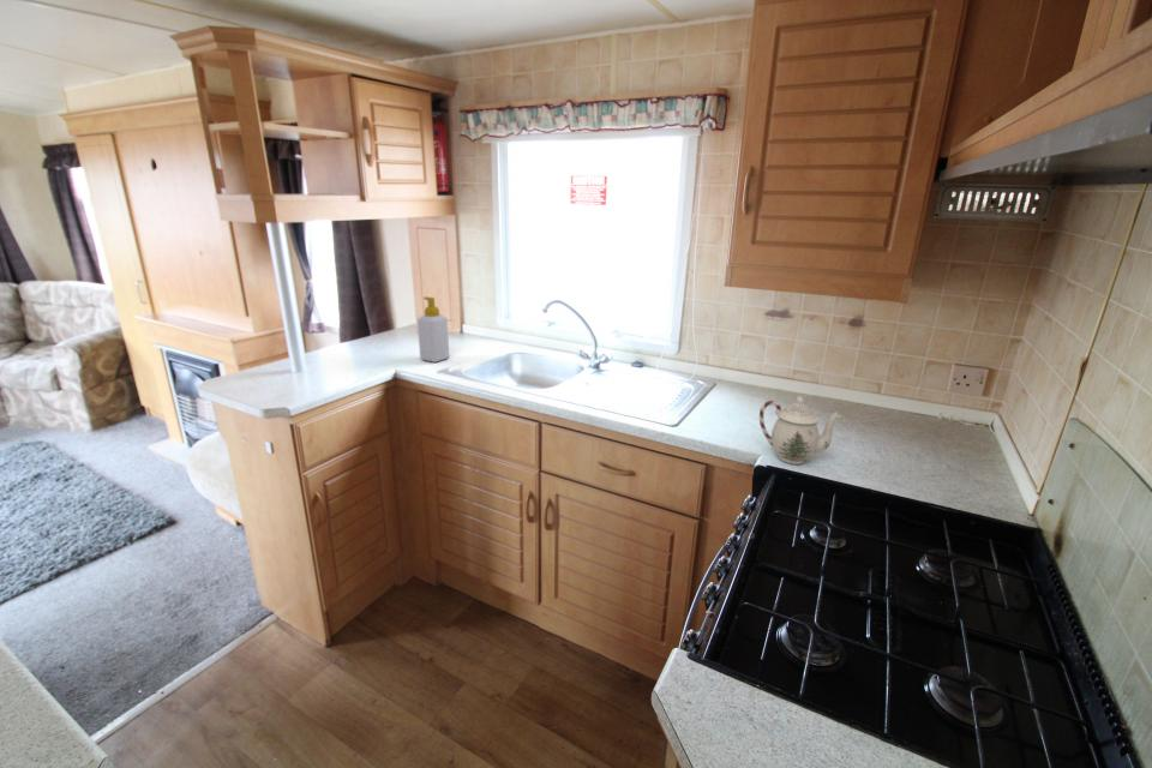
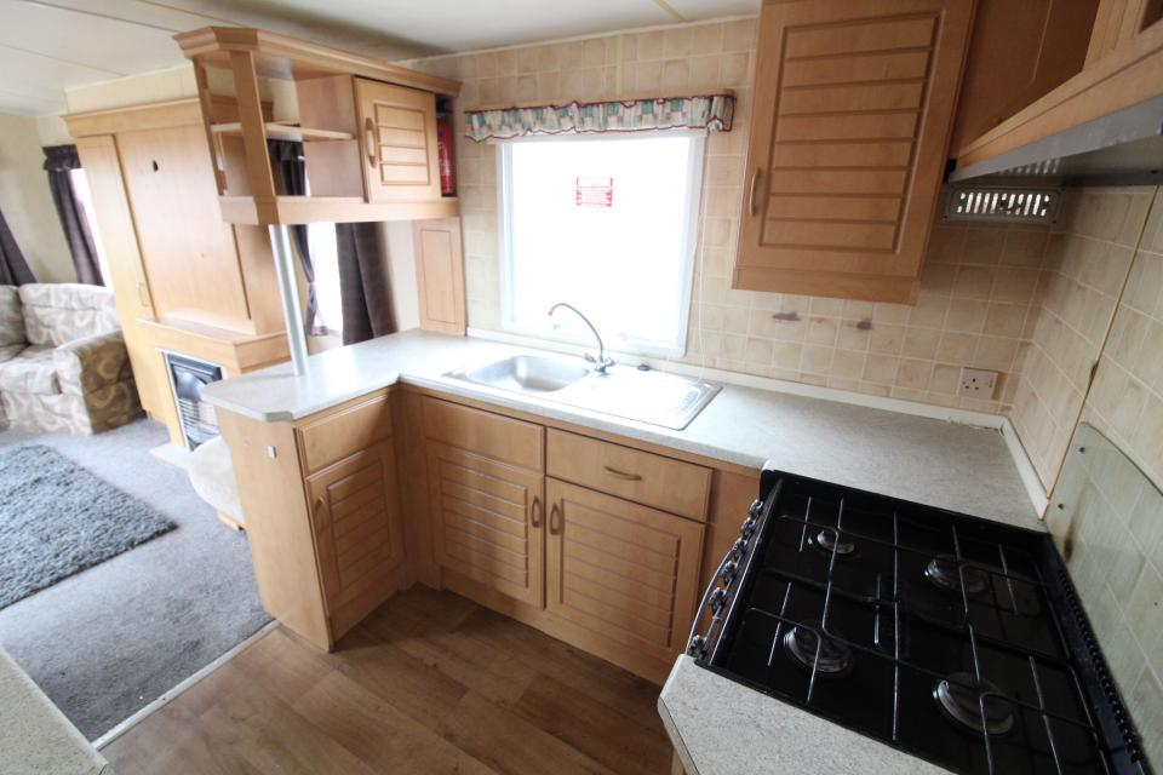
- soap bottle (432, 329)
- teapot (797, 428)
